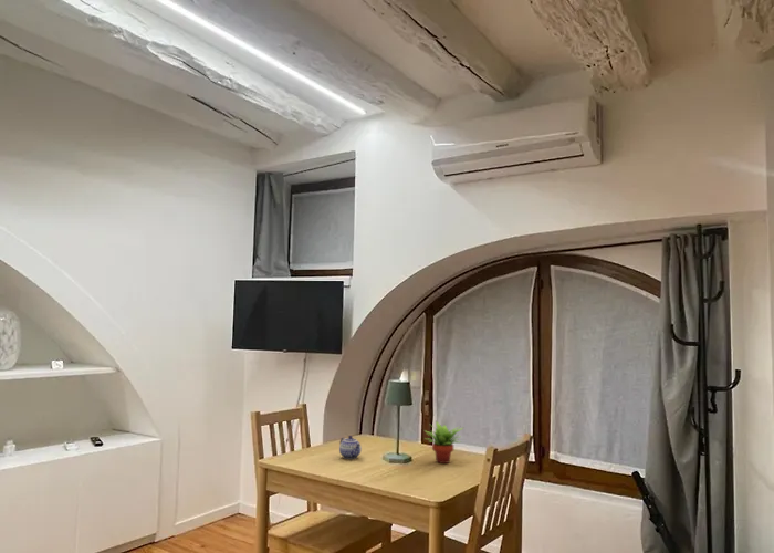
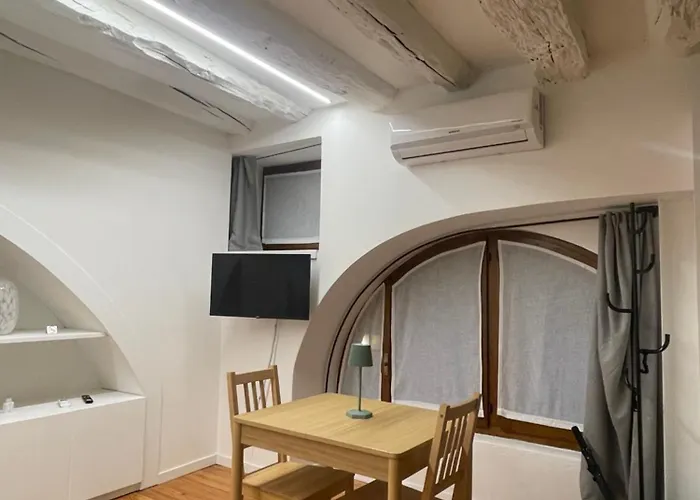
- teapot (349, 446)
- succulent plant (442, 441)
